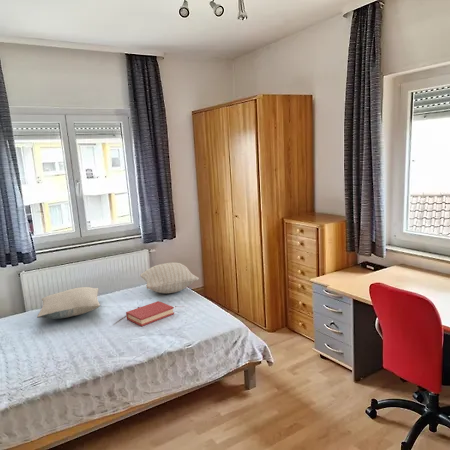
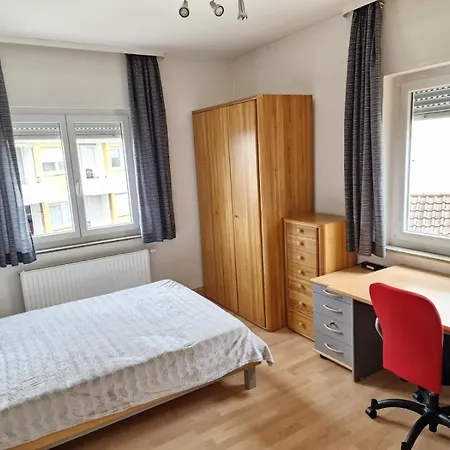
- pillow (168, 277)
- hardback book (150, 312)
- pillow (70, 302)
